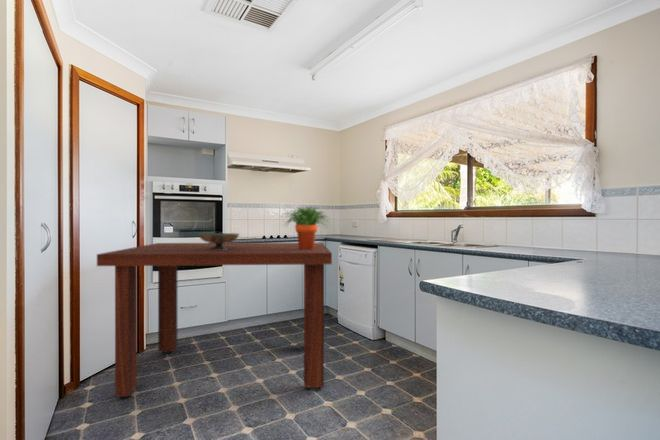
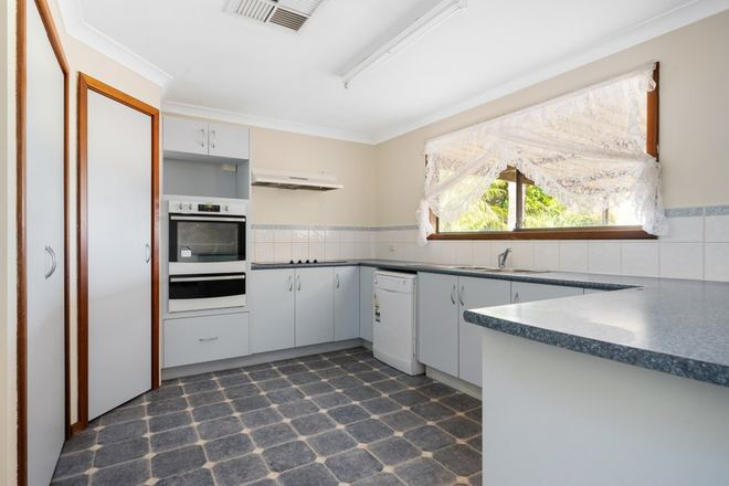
- decorative bowl (219, 241)
- potted plant (307, 227)
- dining table (231, 264)
